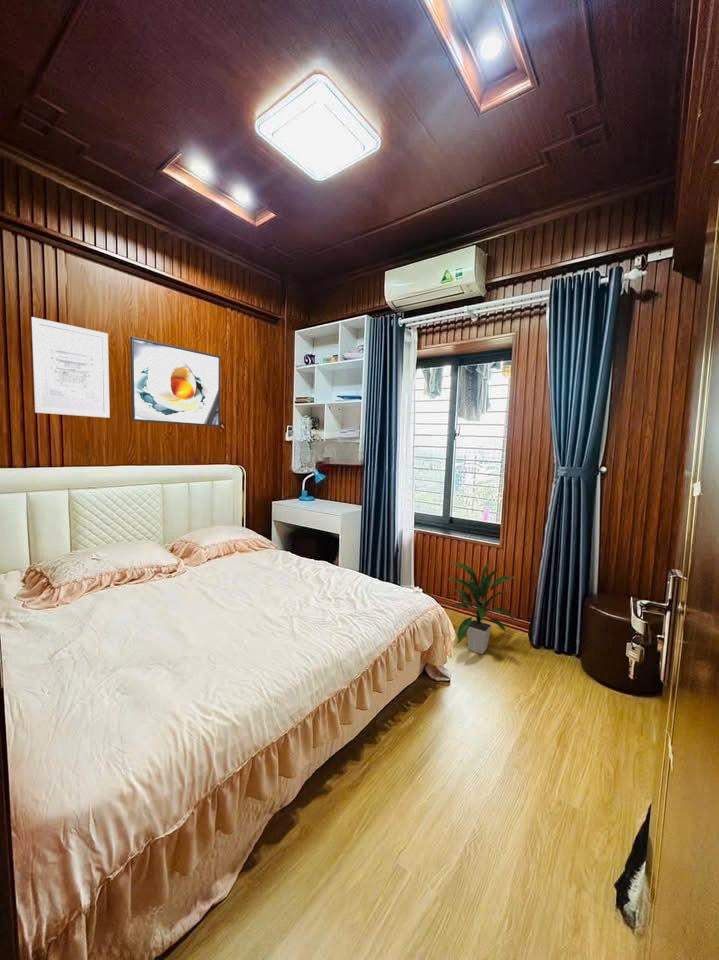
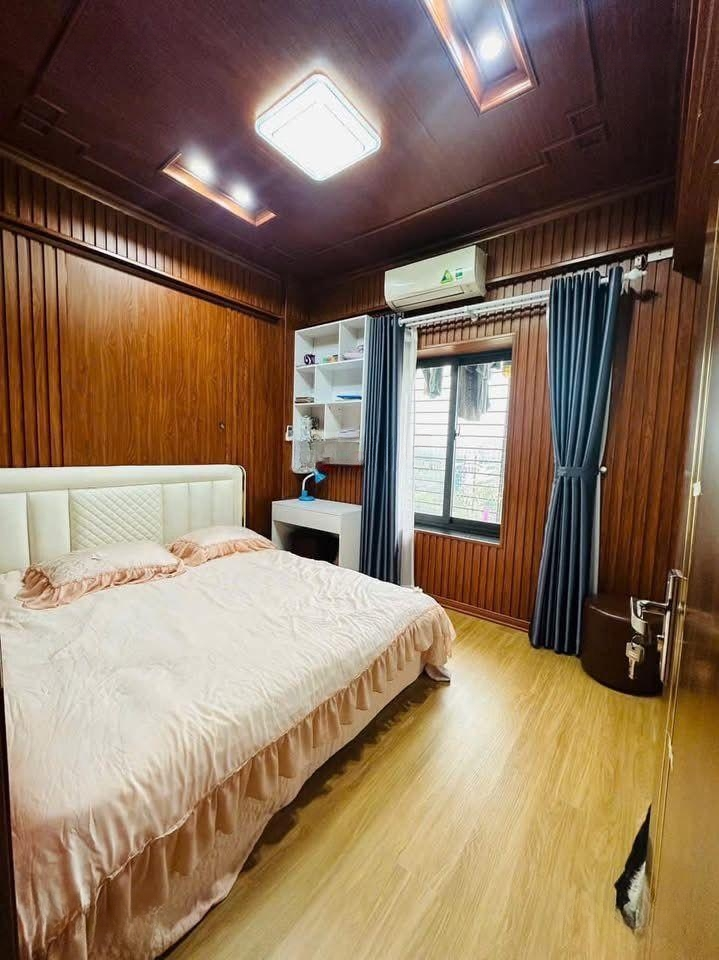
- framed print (179, 385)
- wall art (73, 371)
- indoor plant (477, 604)
